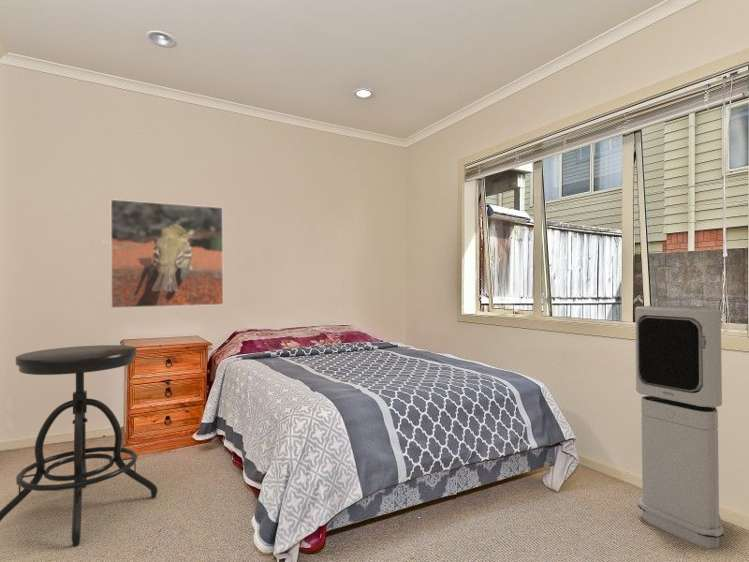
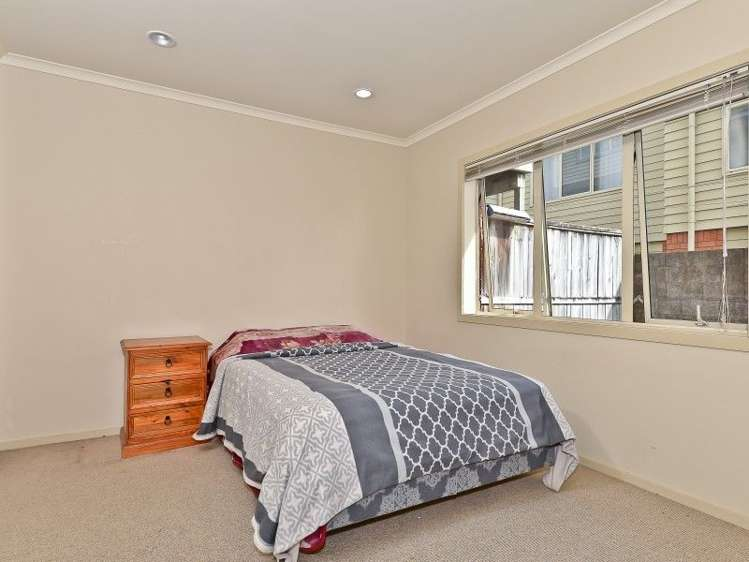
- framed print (169, 255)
- stool (80, 431)
- air purifier (690, 415)
